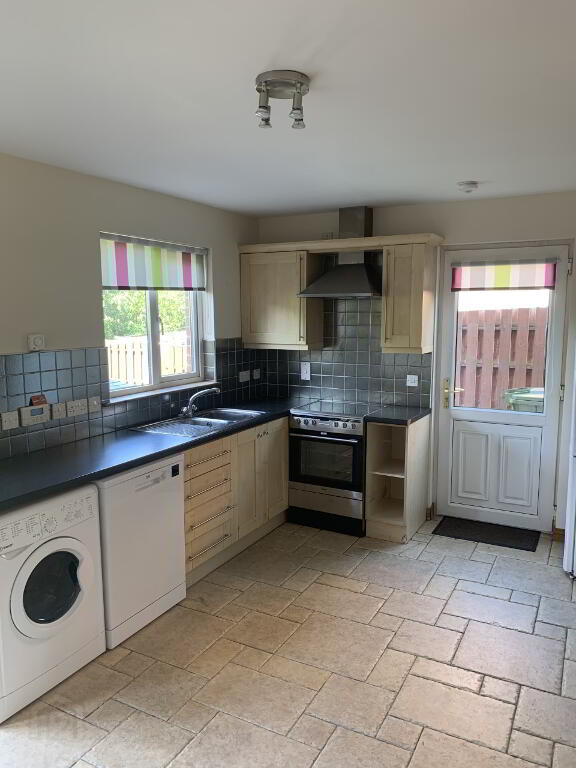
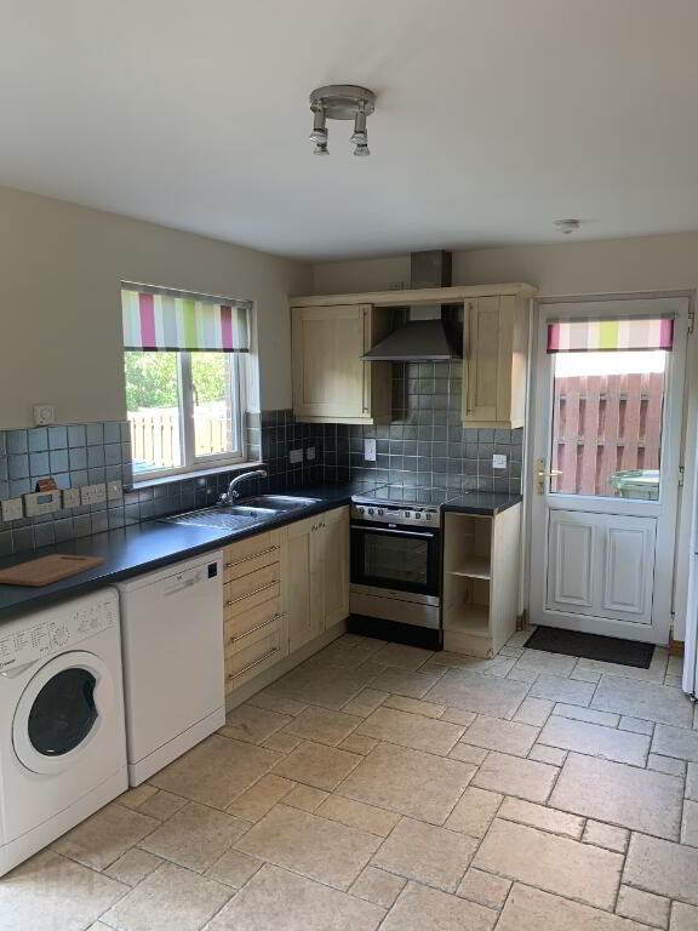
+ cutting board (47, 569)
